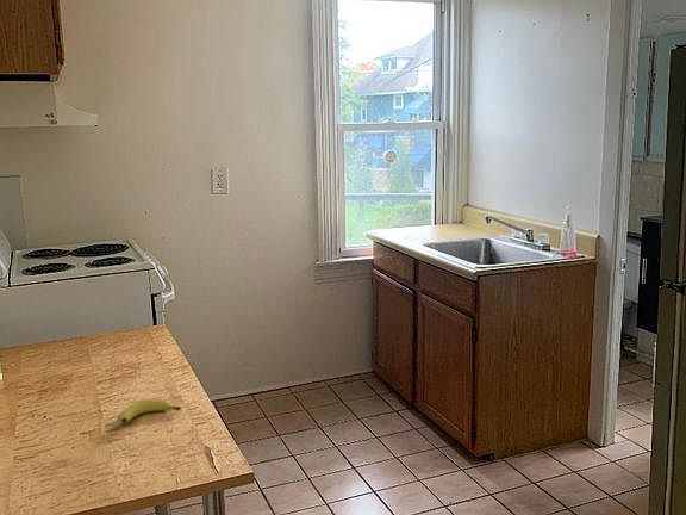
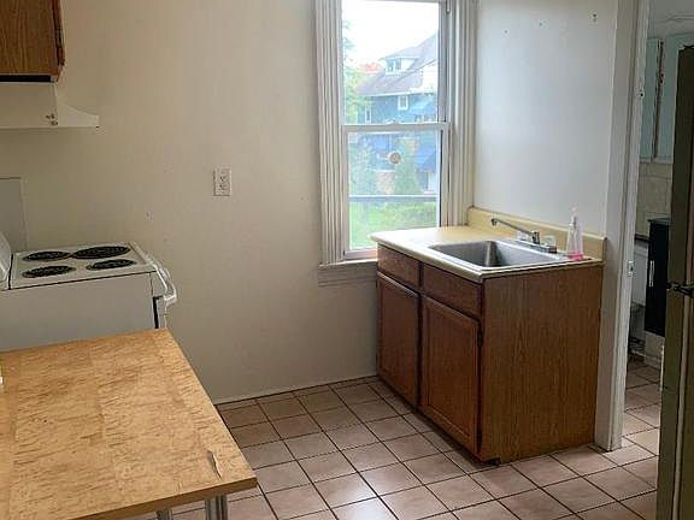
- fruit (150, 410)
